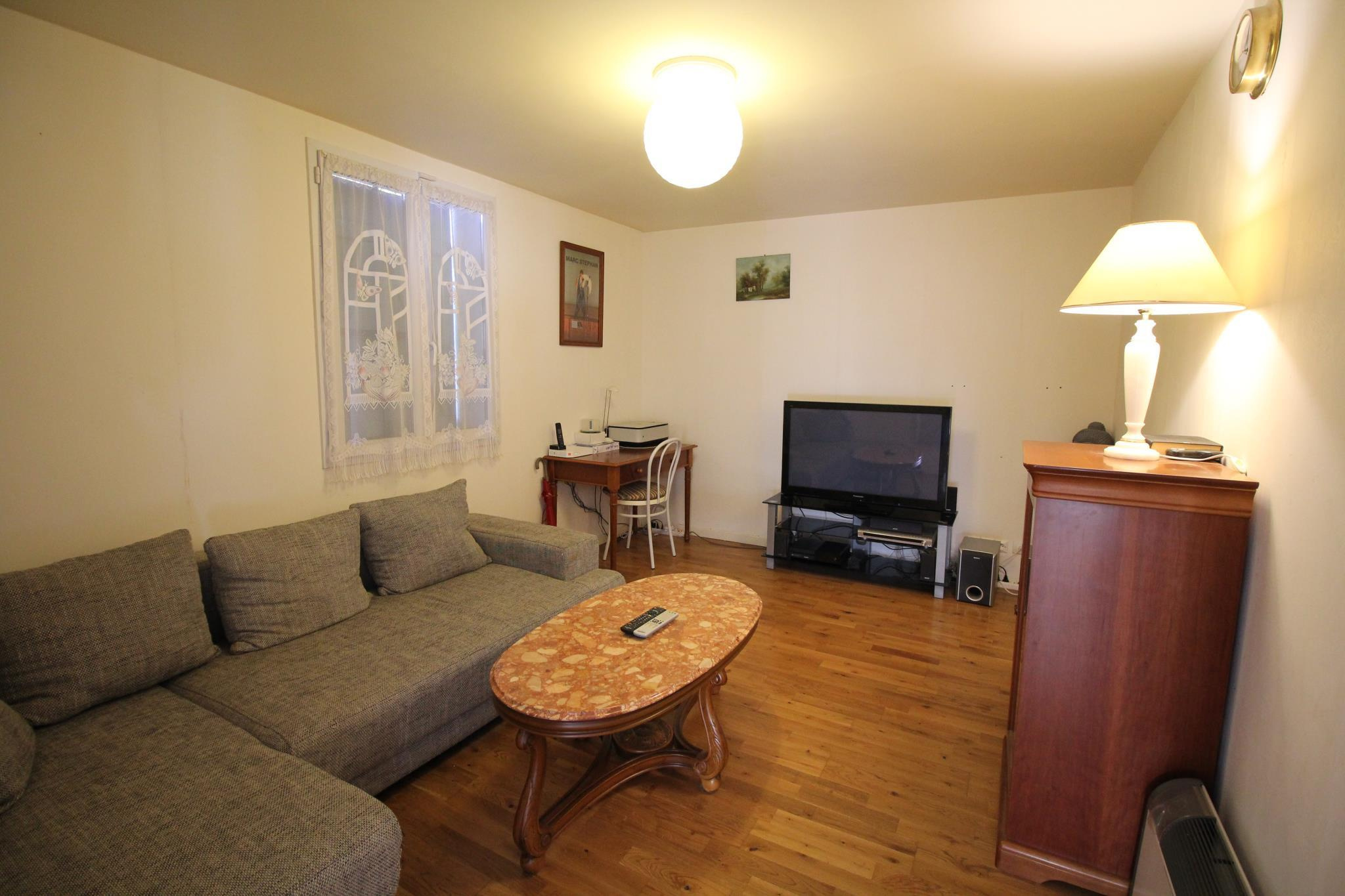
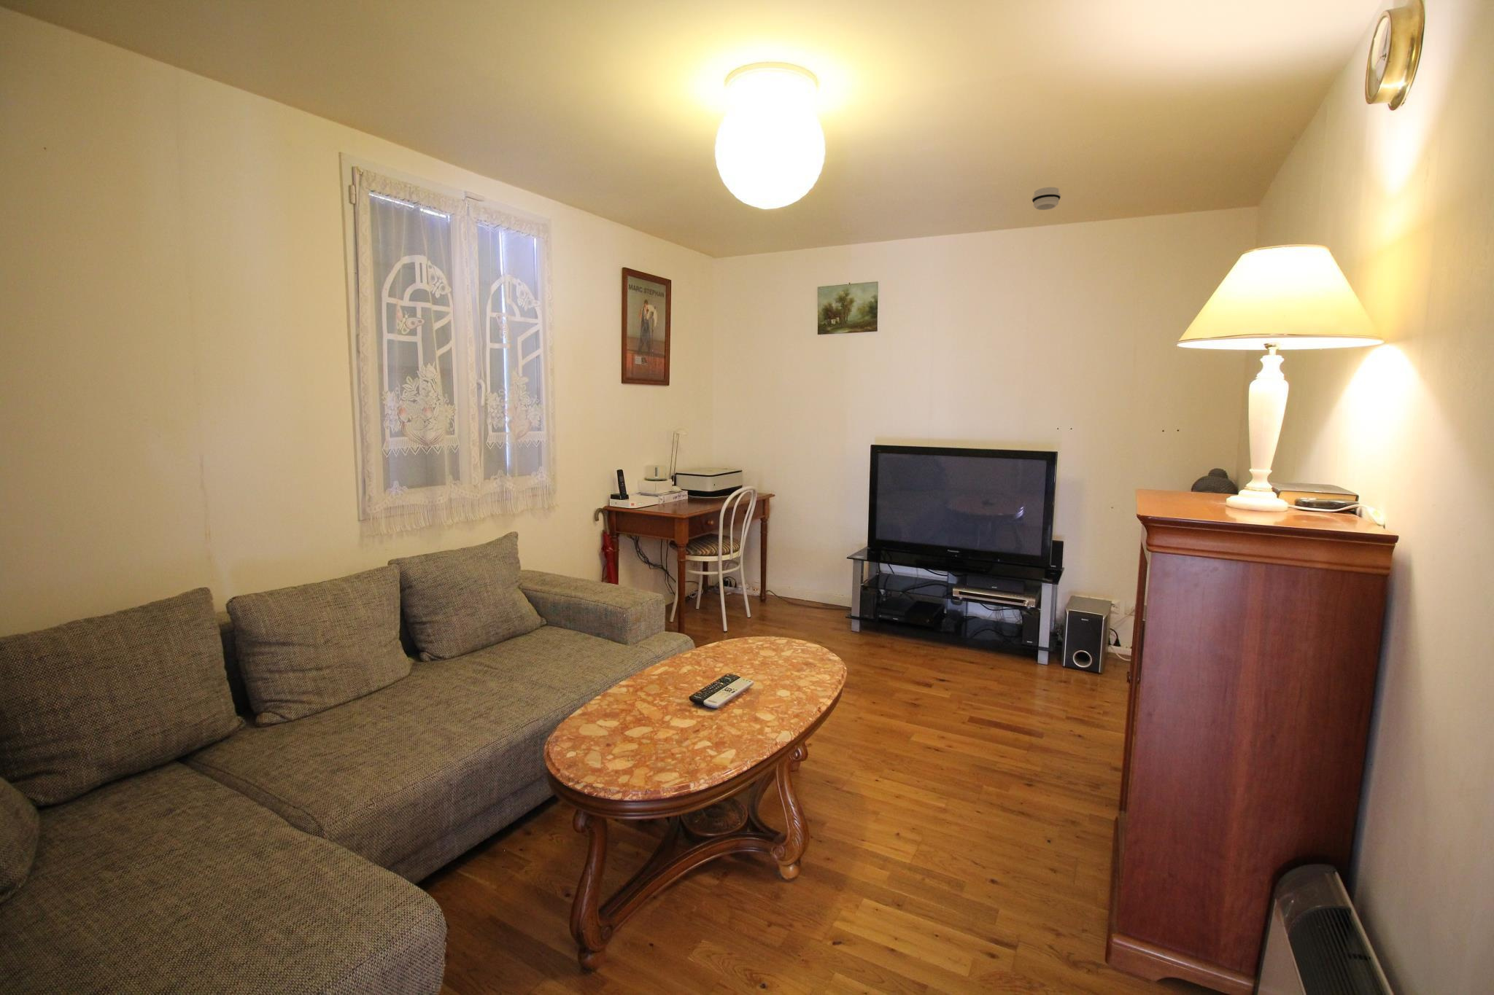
+ smoke detector (1046, 199)
